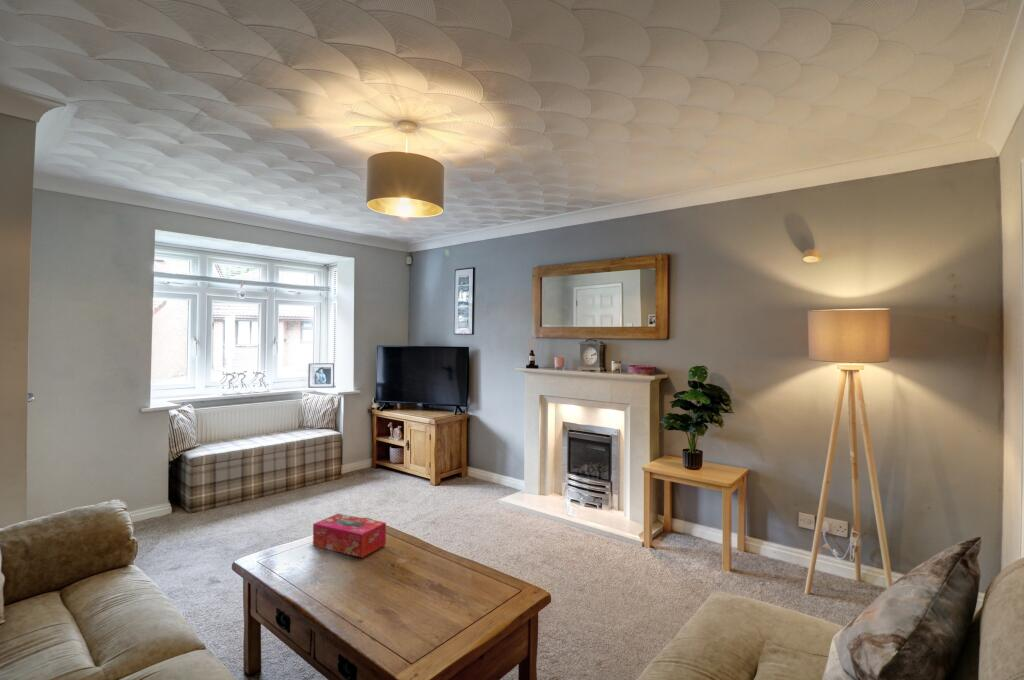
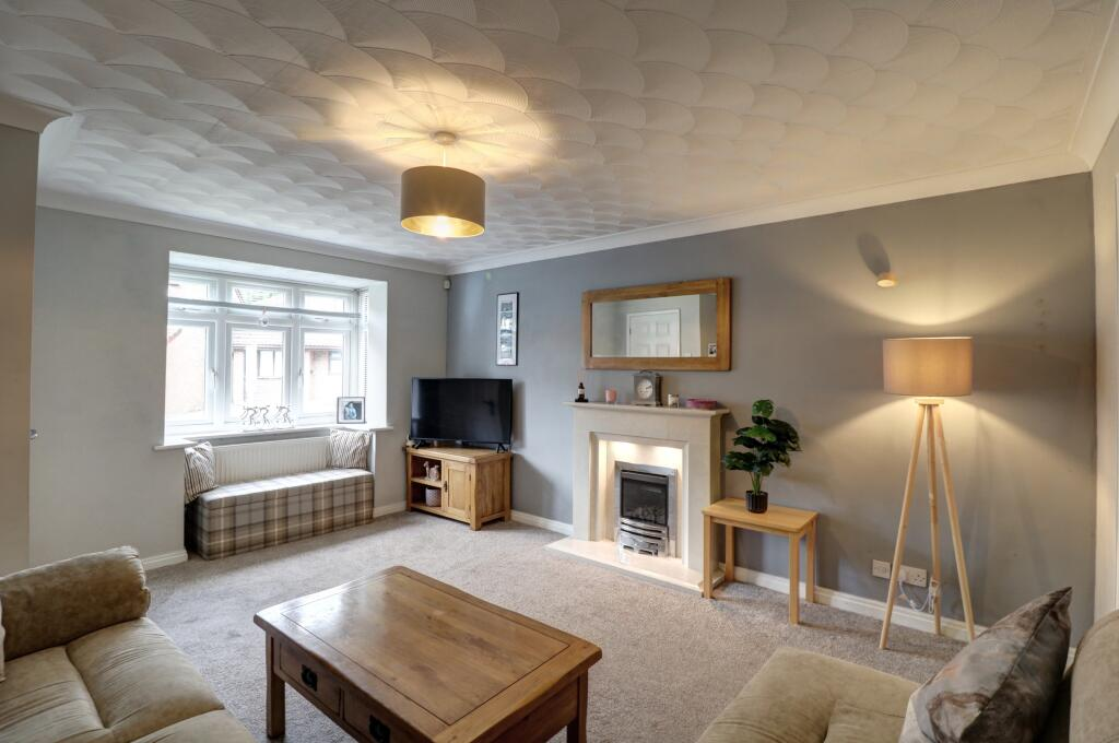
- tissue box (349, 534)
